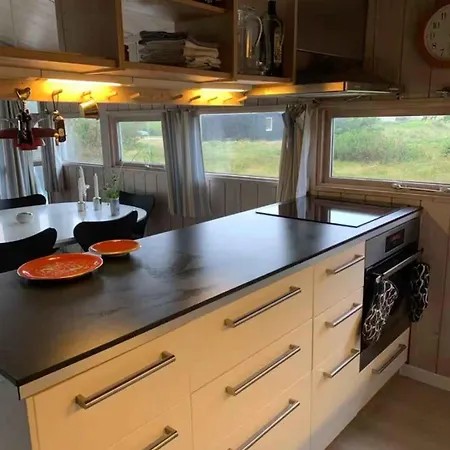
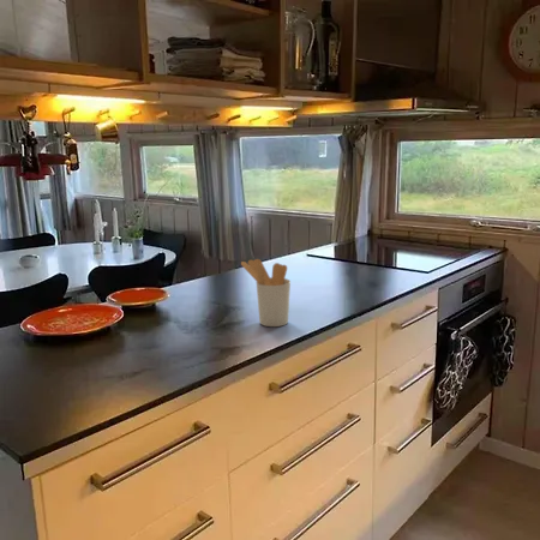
+ utensil holder (266, 290)
